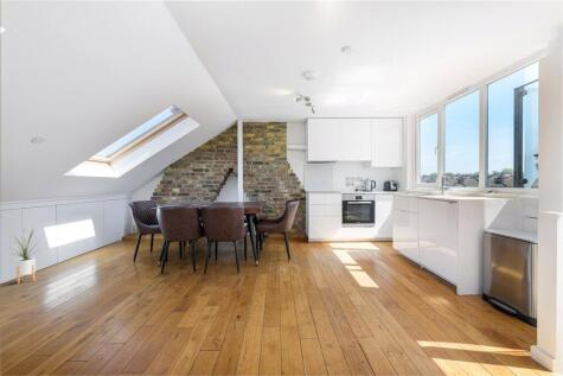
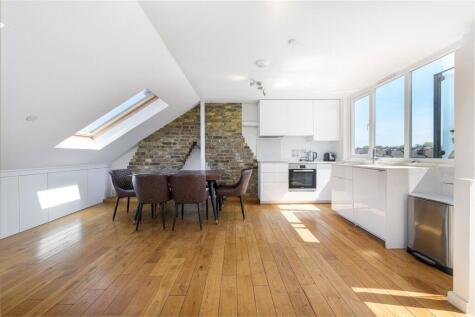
- house plant (25, 253)
